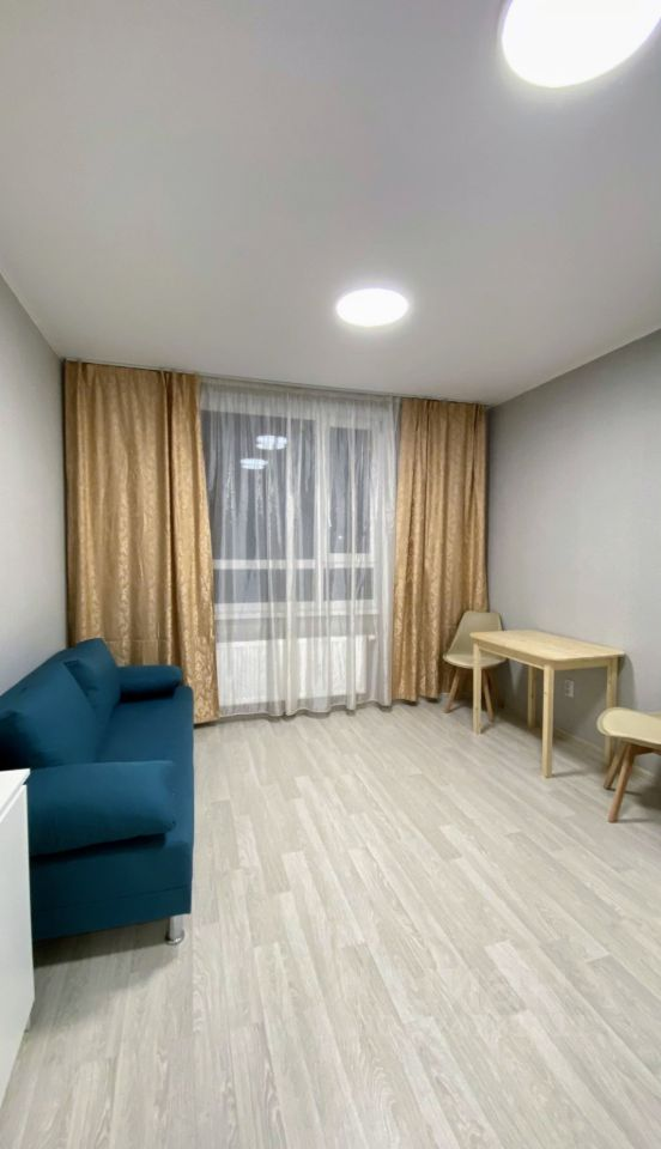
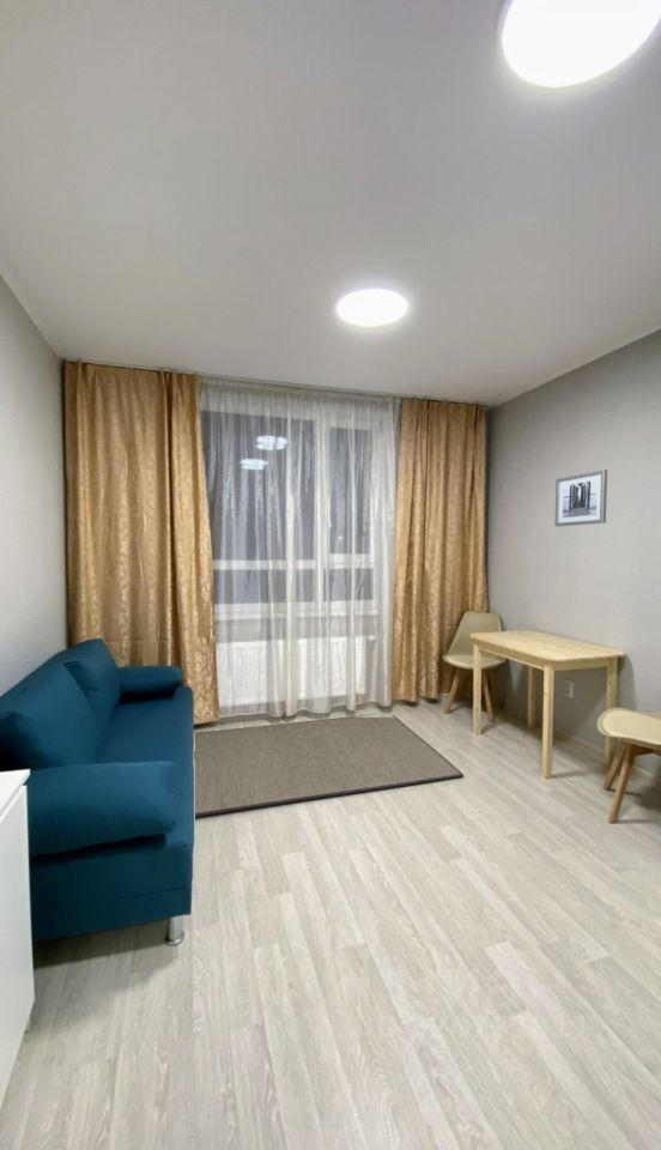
+ wall art (580, 500)
+ rug (305, 752)
